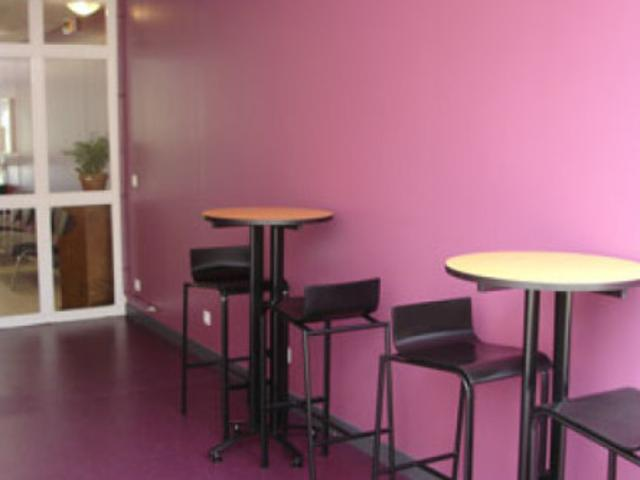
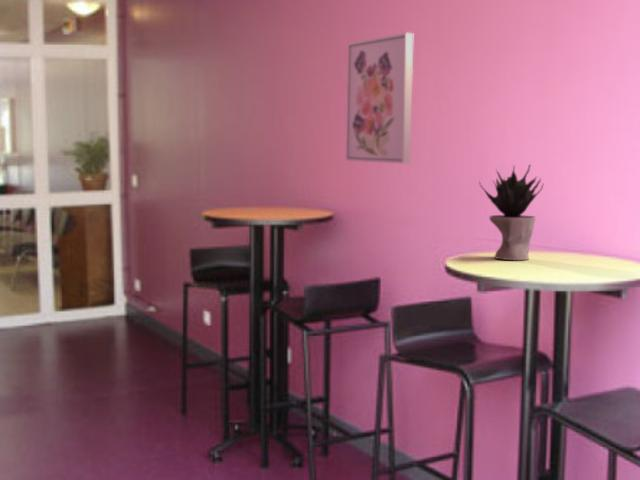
+ wall art (377, 100)
+ potted plant (512, 211)
